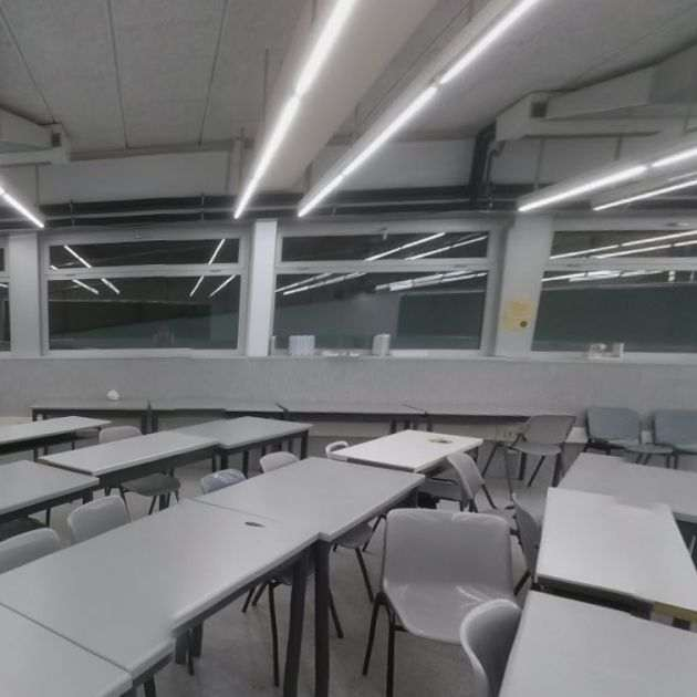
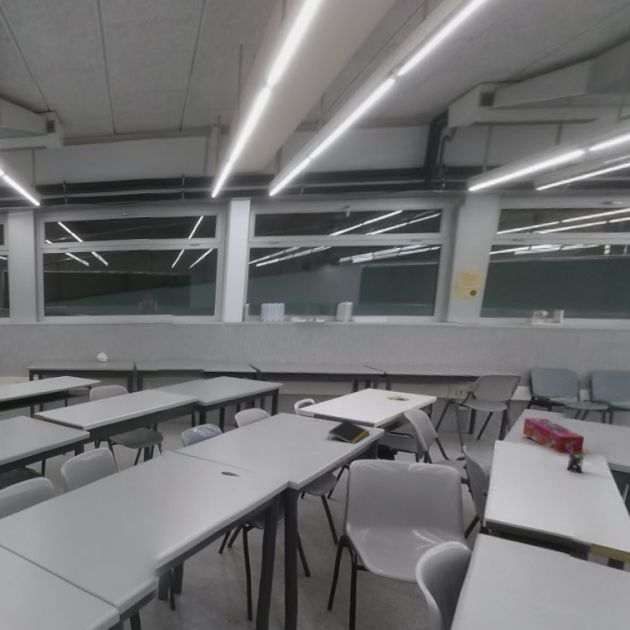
+ notepad (349, 432)
+ tissue box (551, 435)
+ pen holder (576, 458)
